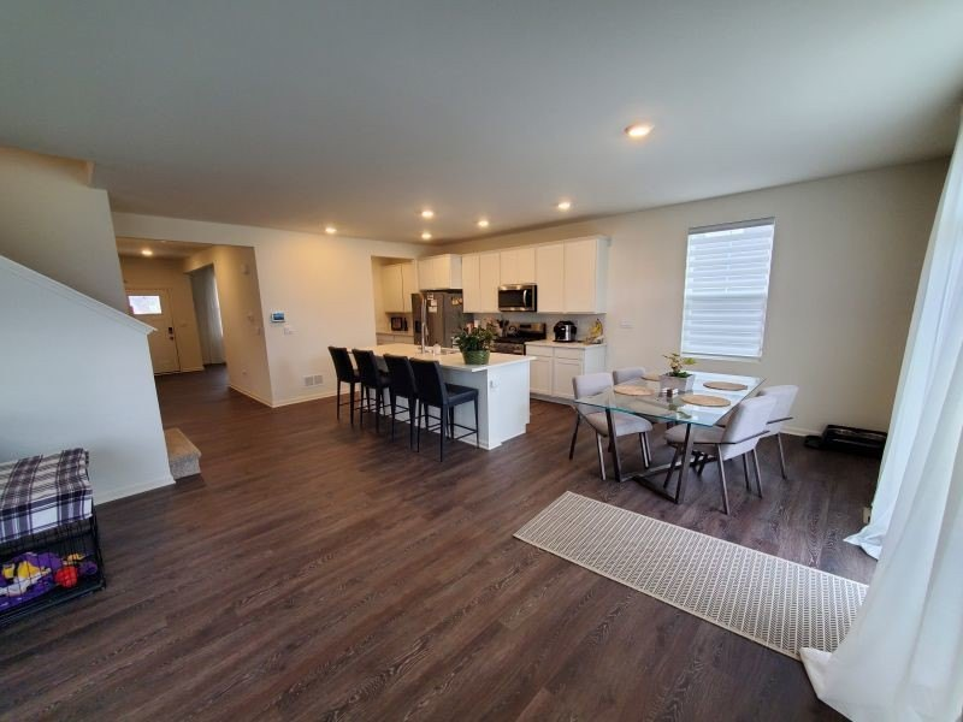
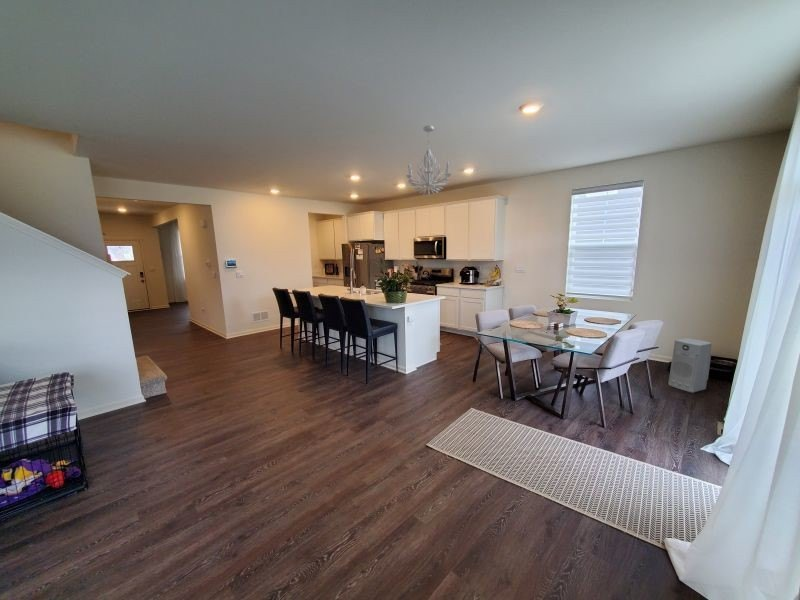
+ chandelier (428, 162)
+ air purifier (690, 364)
